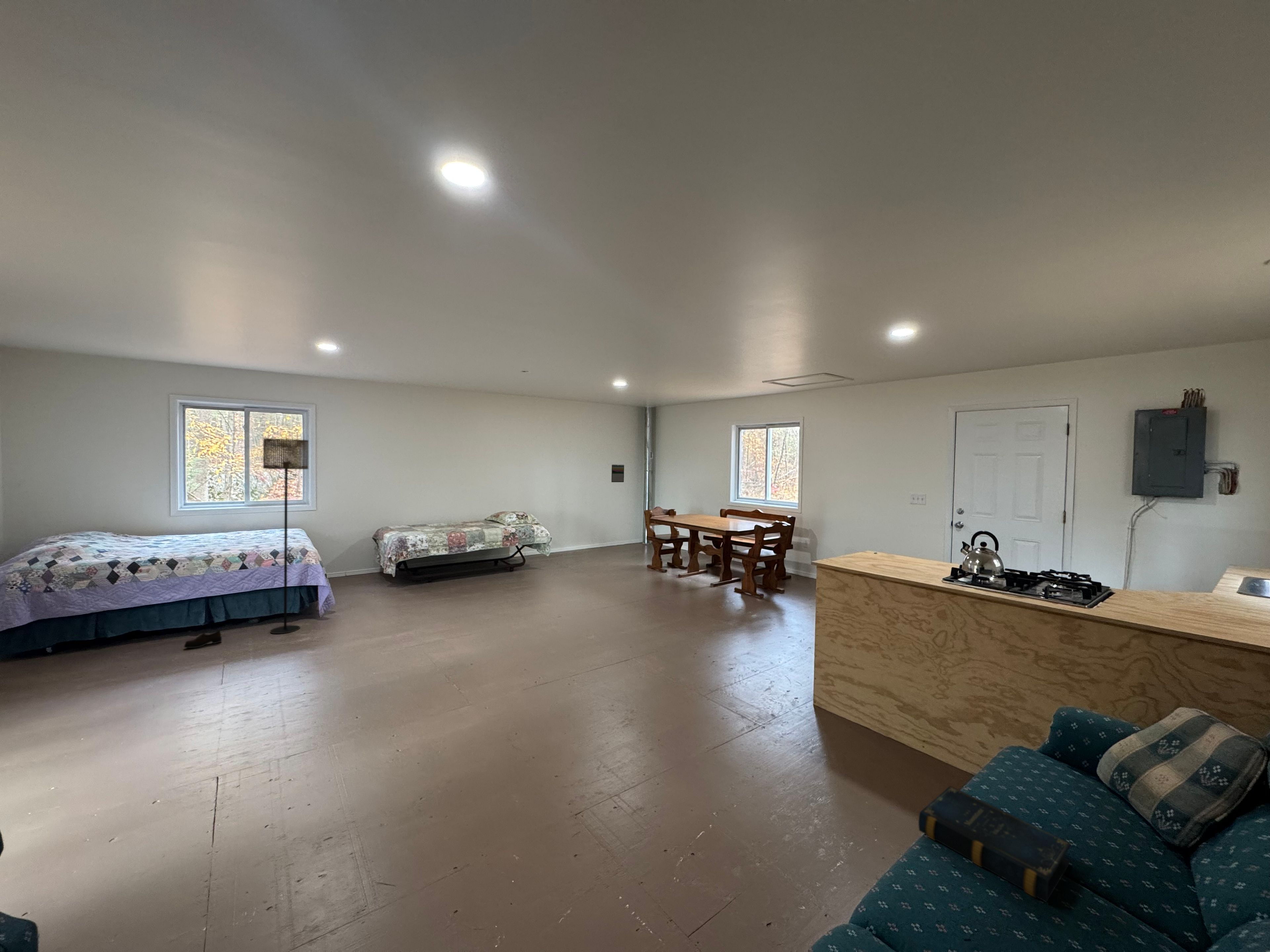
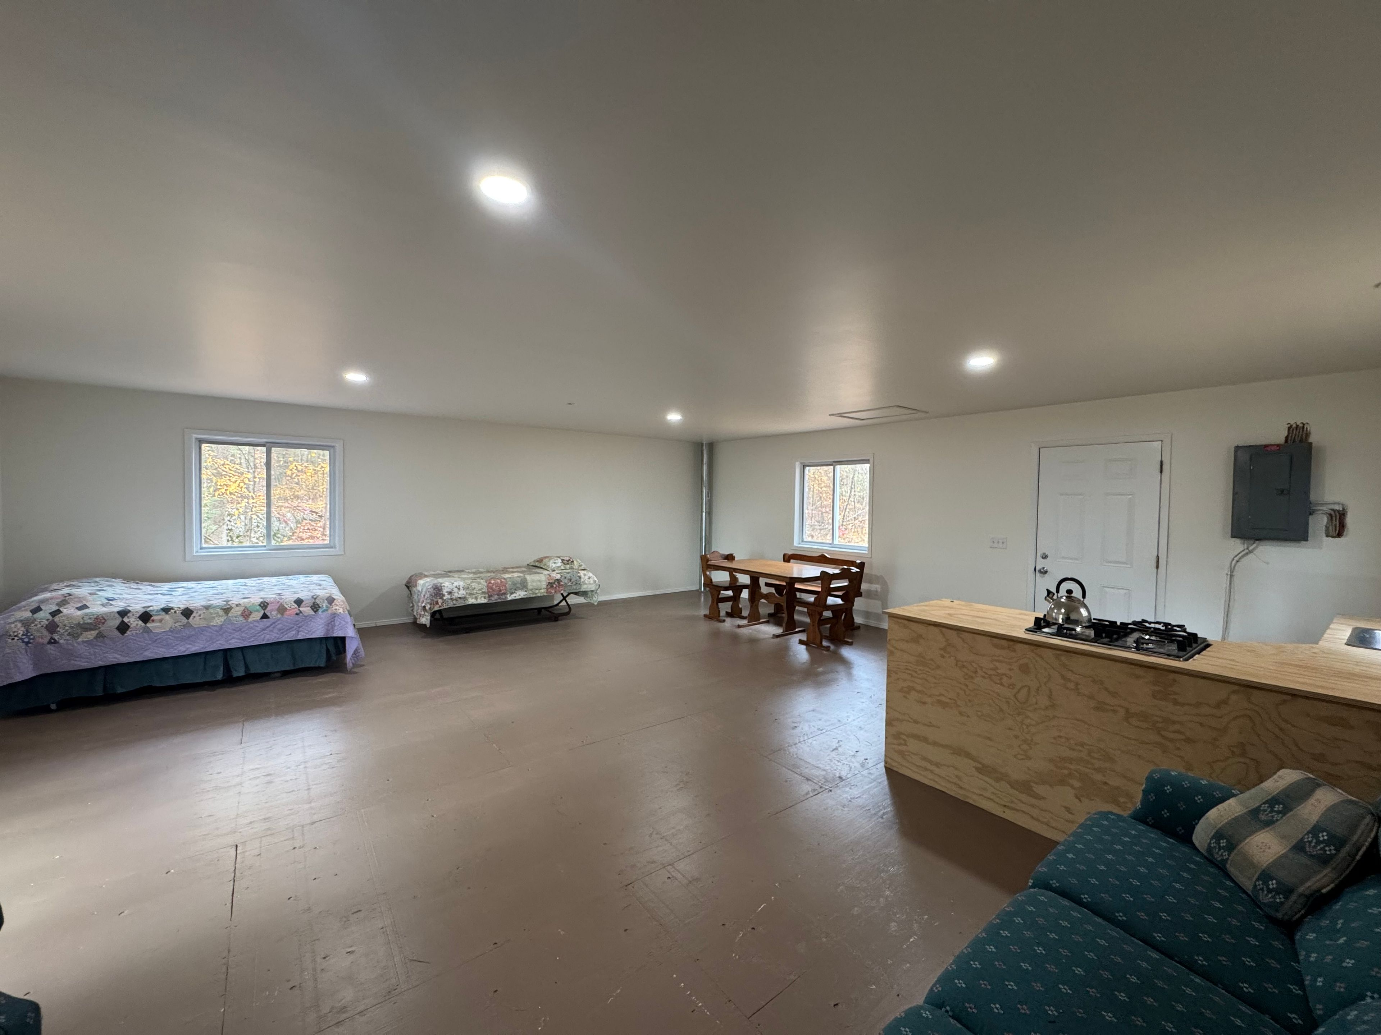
- book (991, 837)
- calendar (618, 473)
- floor lamp (286, 535)
- shoe (203, 639)
